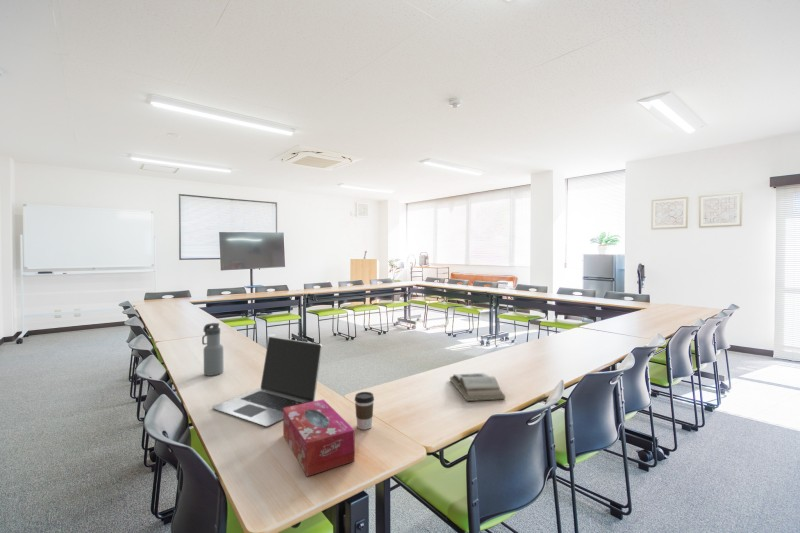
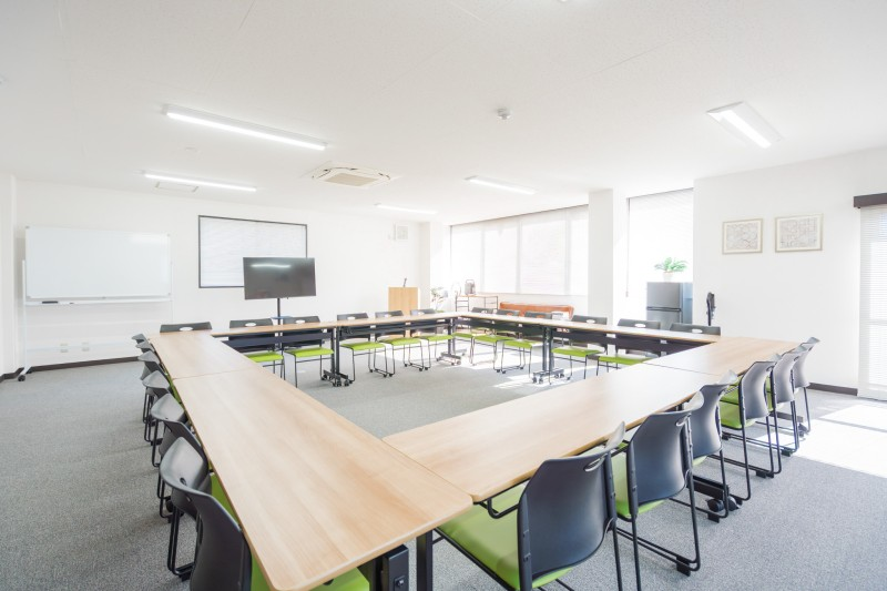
- laptop (268, 375)
- book (475, 381)
- coffee cup (364, 410)
- tissue box (316, 432)
- water bottle (213, 348)
